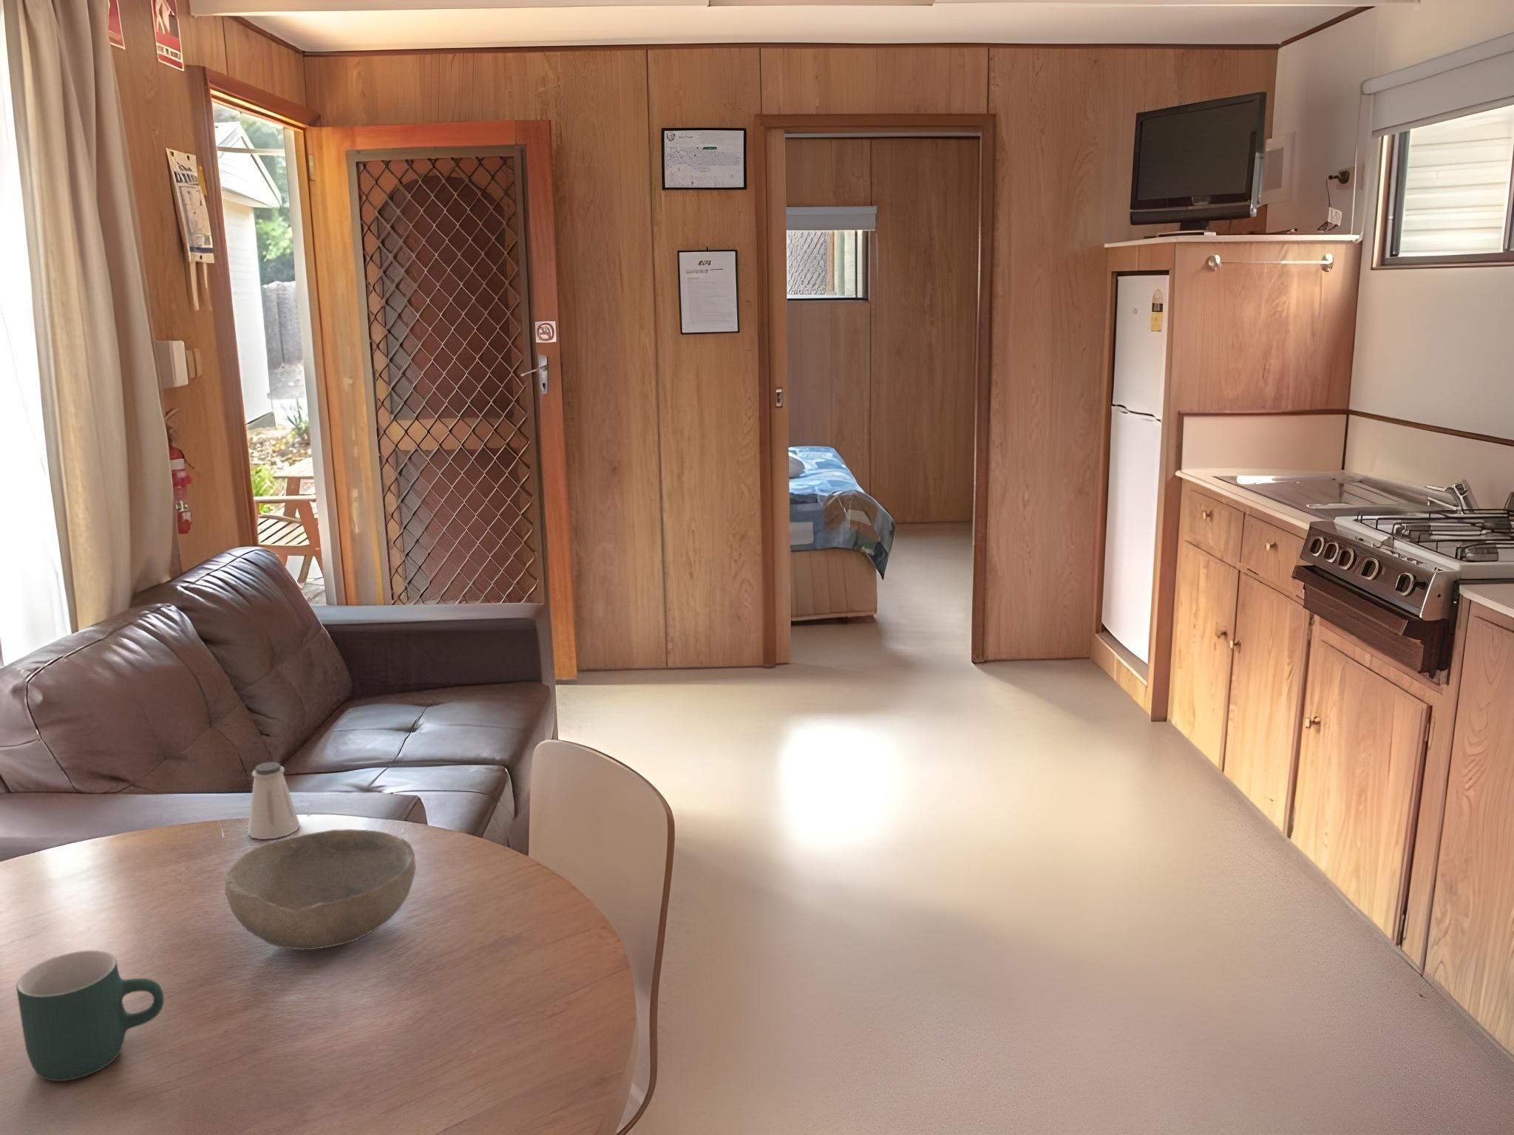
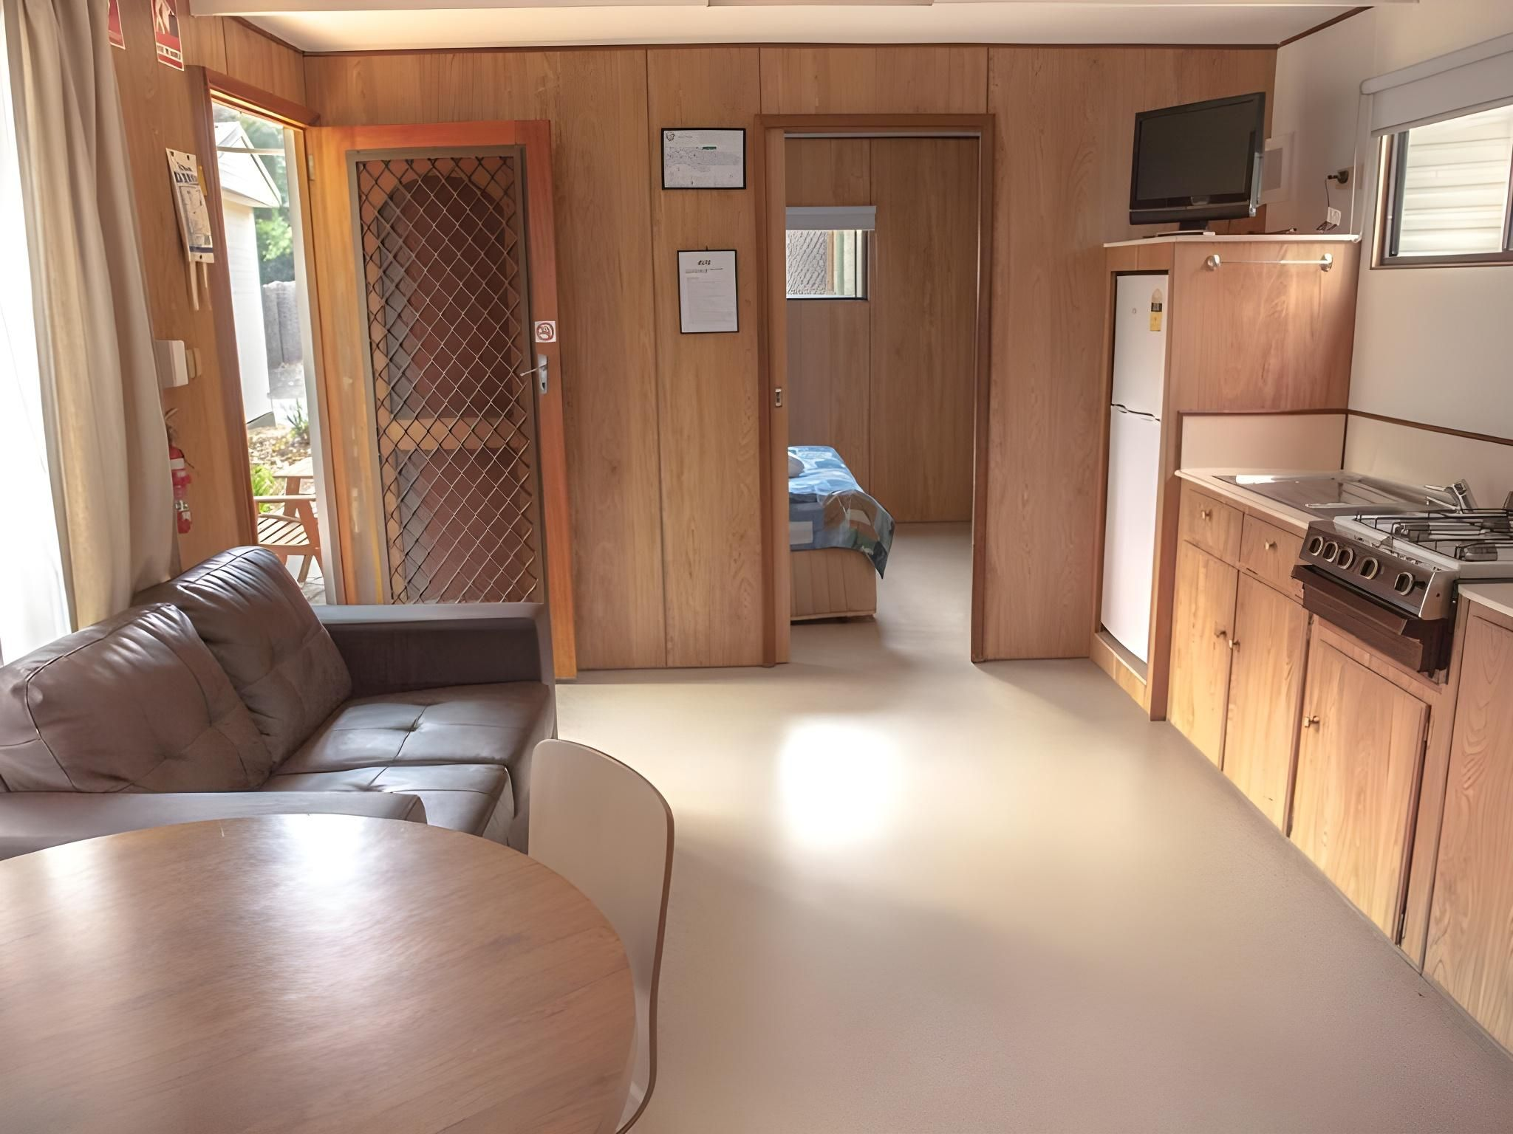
- mug (91, 1009)
- bowl (325, 897)
- saltshaker (271, 798)
